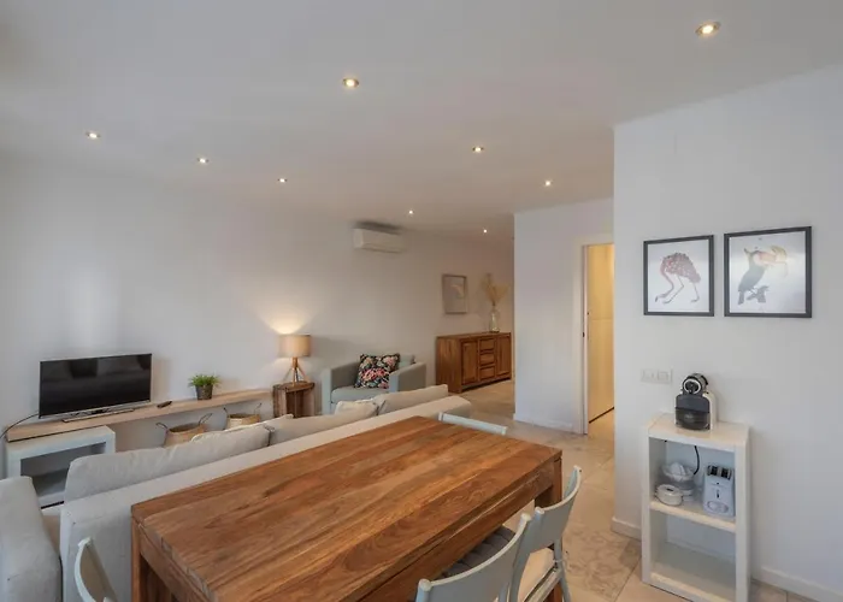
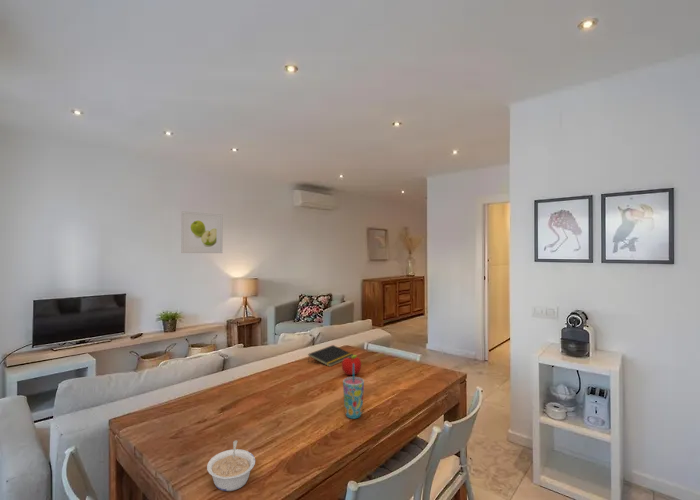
+ cup (353, 389)
+ fruit (351, 364)
+ legume (230, 468)
+ notepad (331, 355)
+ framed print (202, 233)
